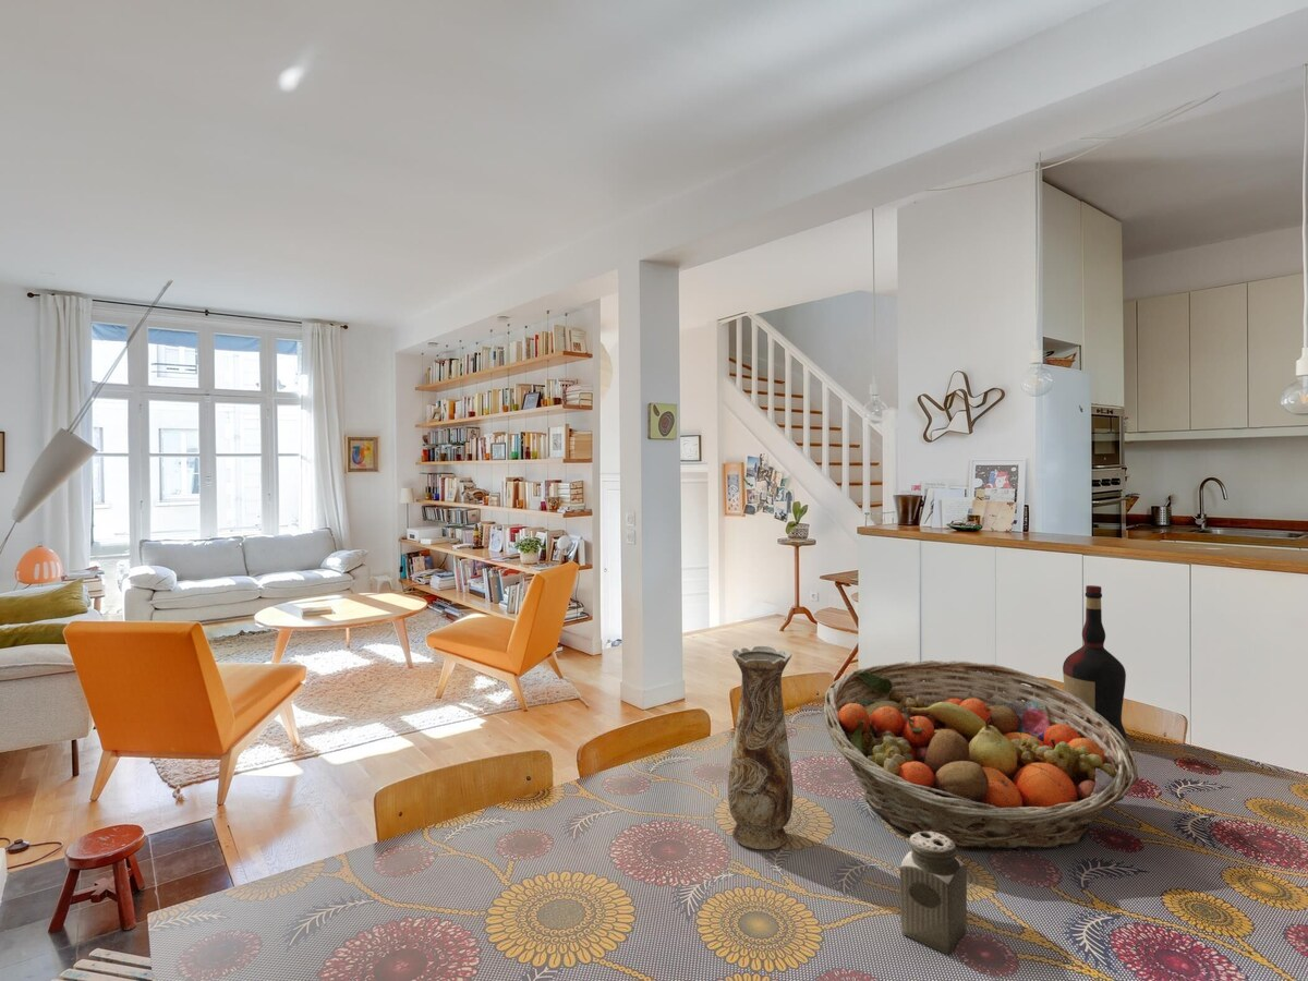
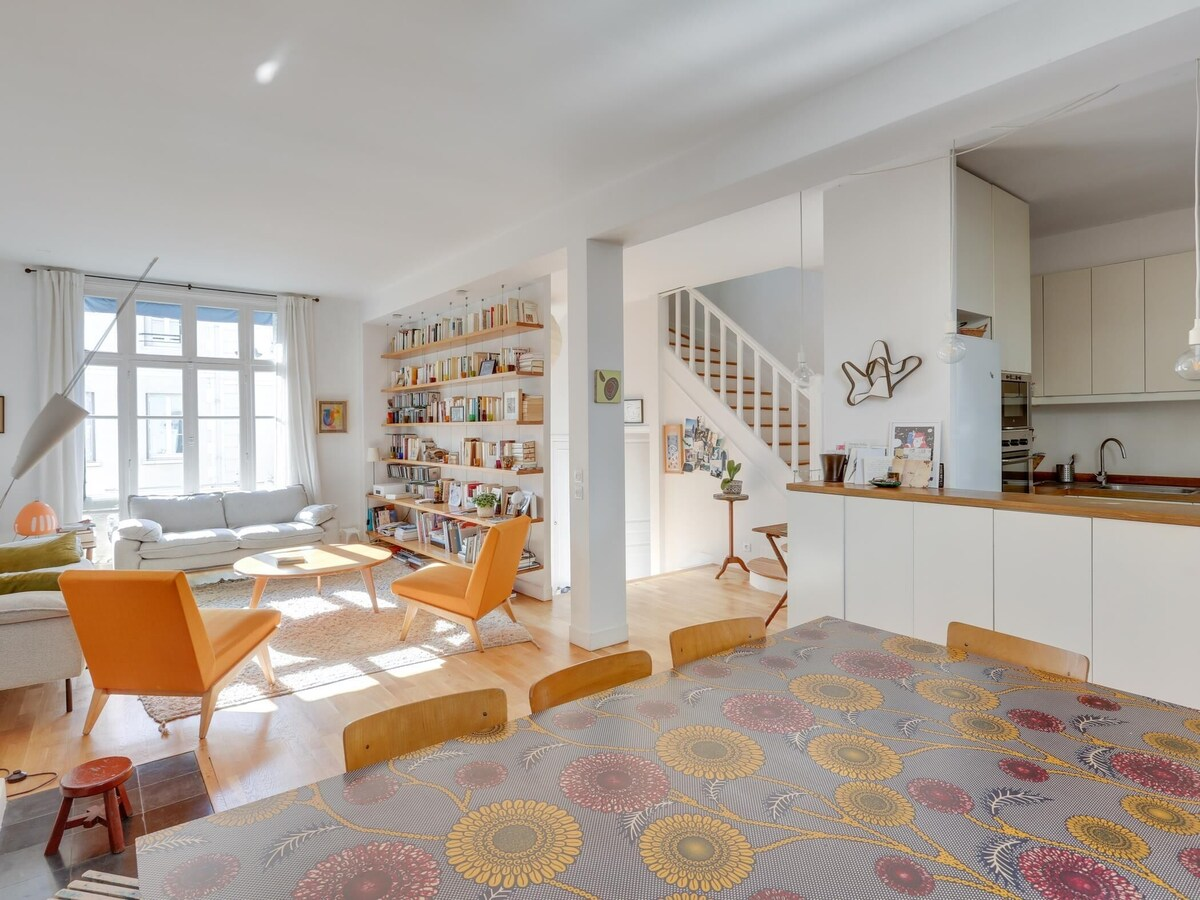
- salt shaker (933, 884)
- fruit basket (968, 747)
- liquor (1093, 659)
- vase (760, 743)
